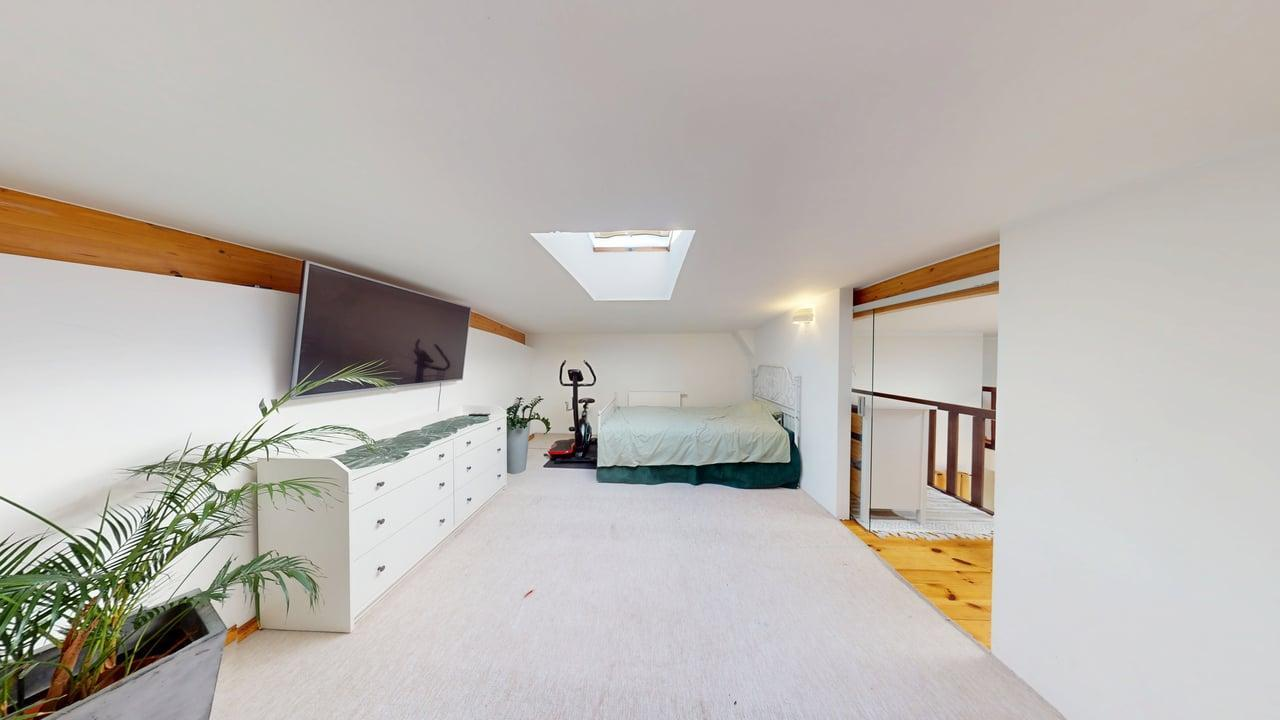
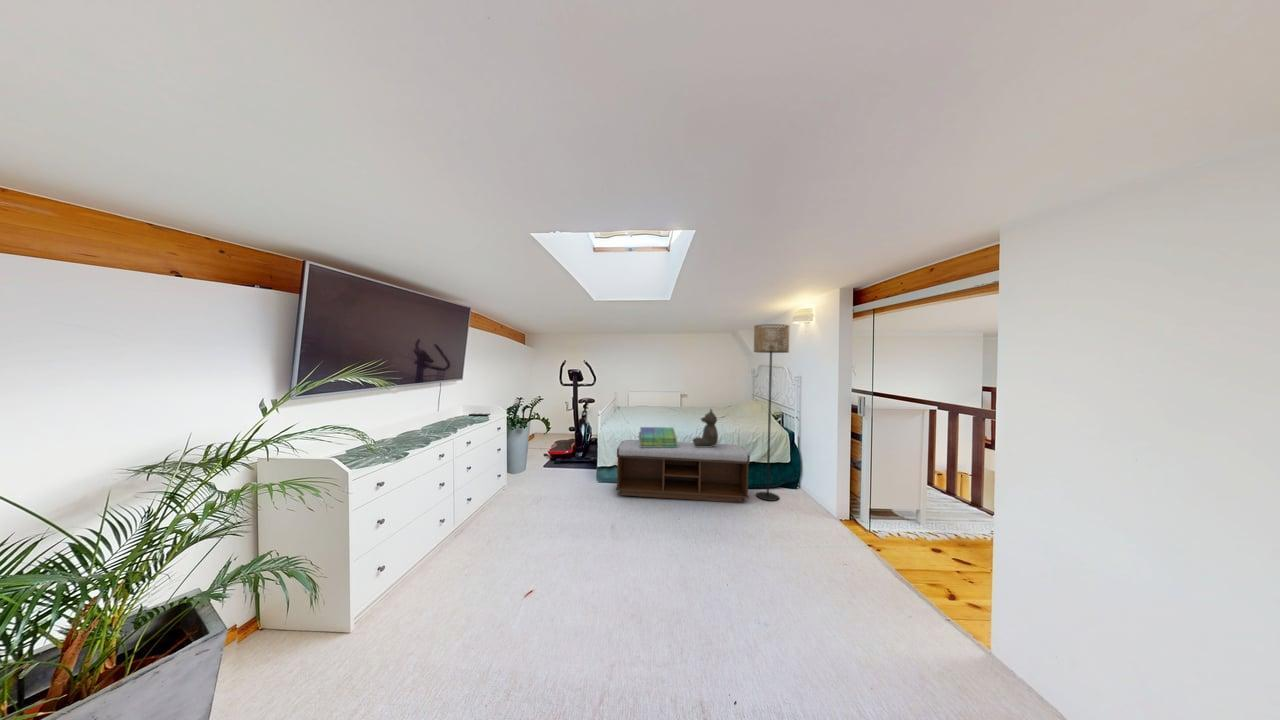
+ floor lamp (769, 411)
+ bench (681, 468)
+ teddy bear (705, 427)
+ stack of books (657, 438)
